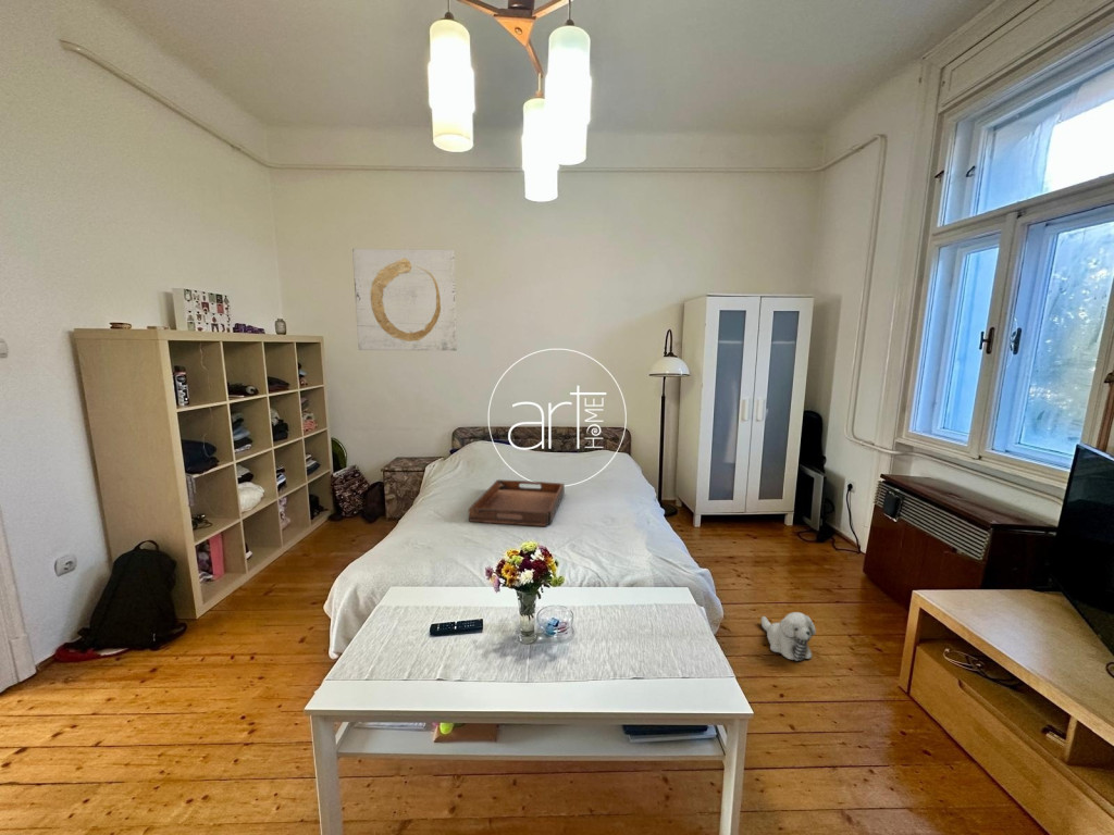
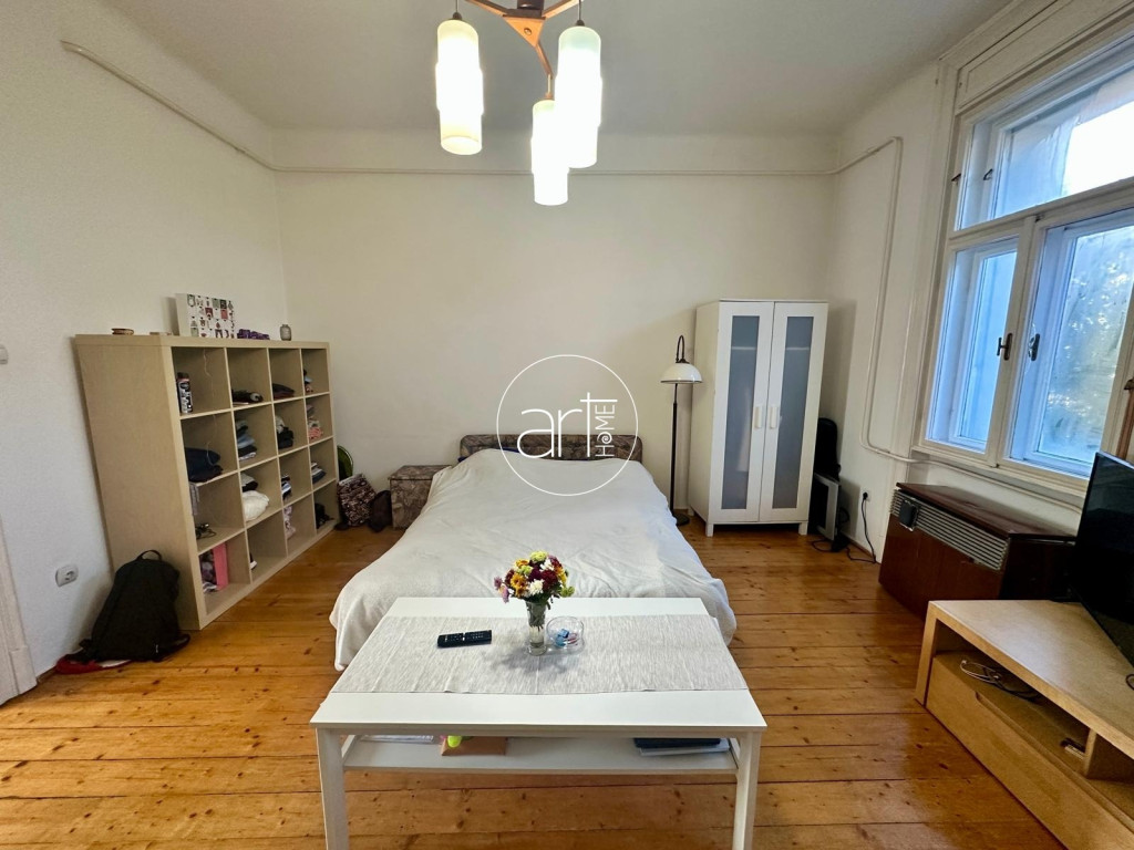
- serving tray (520, 500)
- plush toy (788, 624)
- wall art (406, 300)
